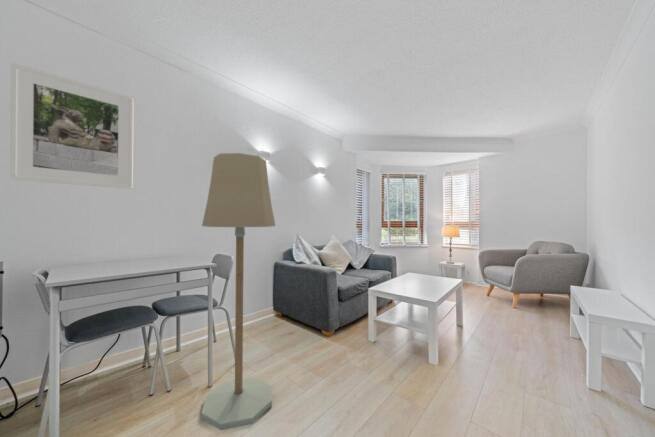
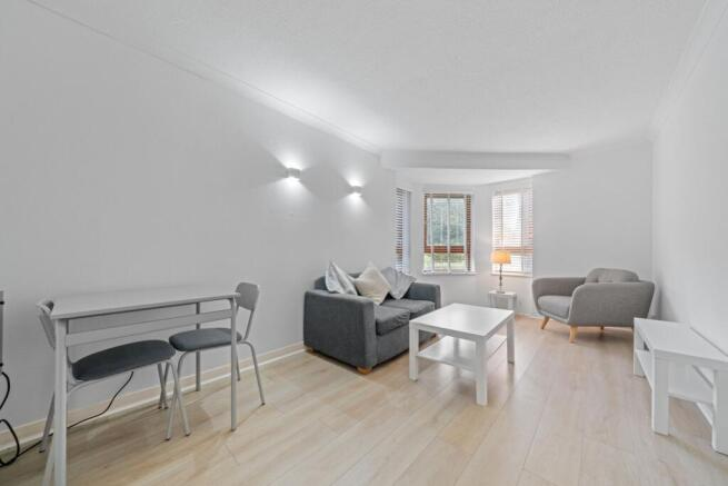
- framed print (79, 133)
- floor lamp (239, 280)
